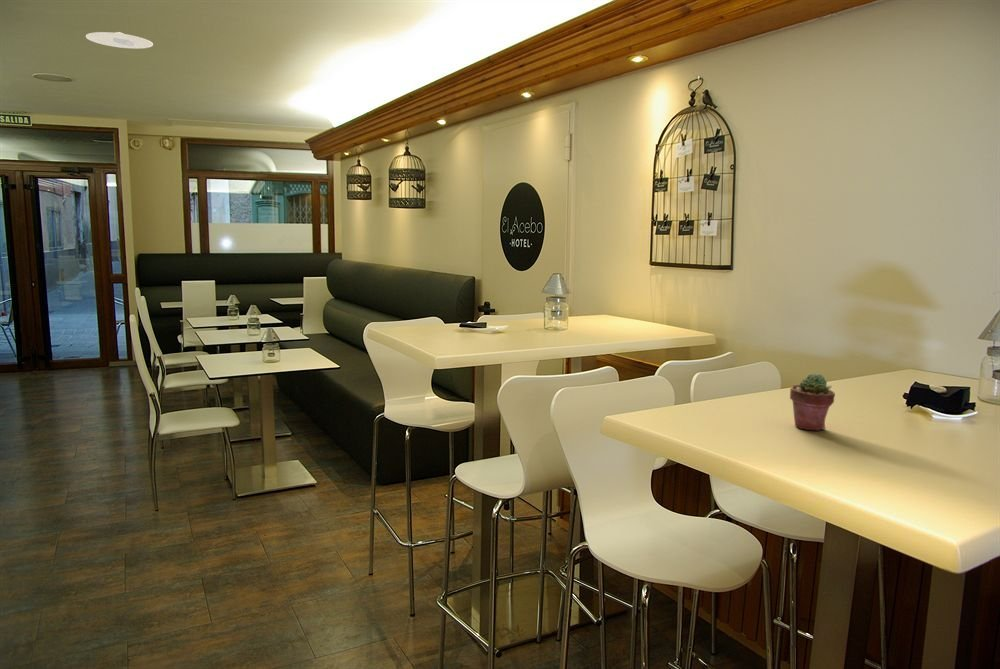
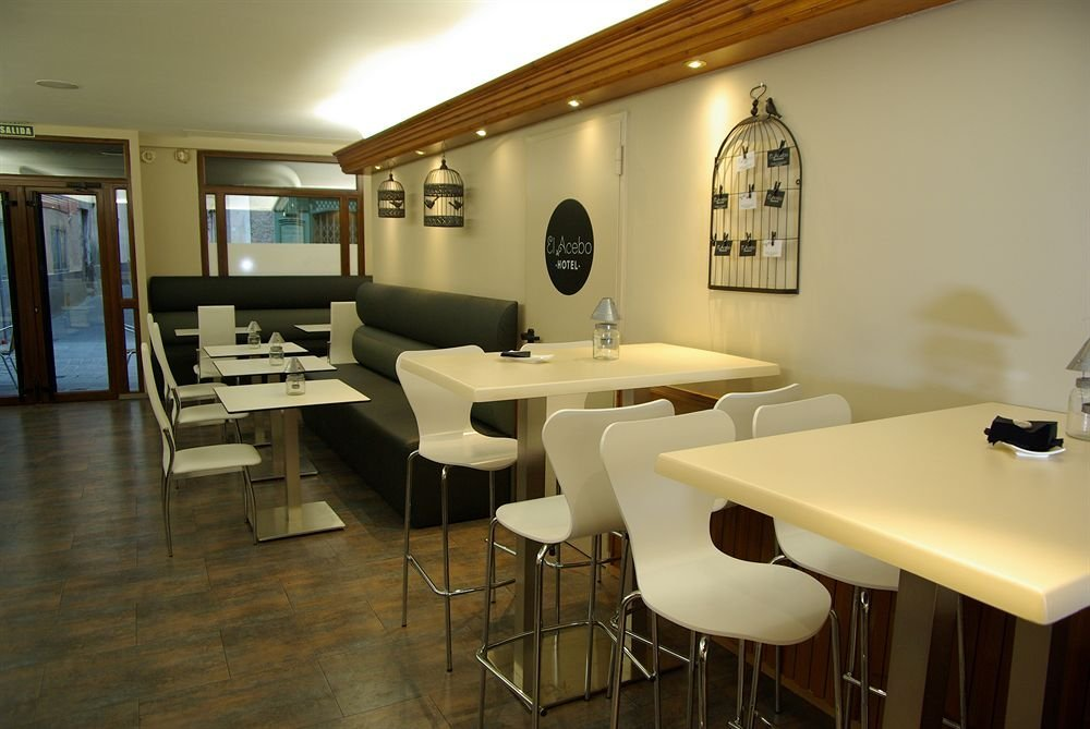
- recessed light (119, 37)
- potted succulent (811, 400)
